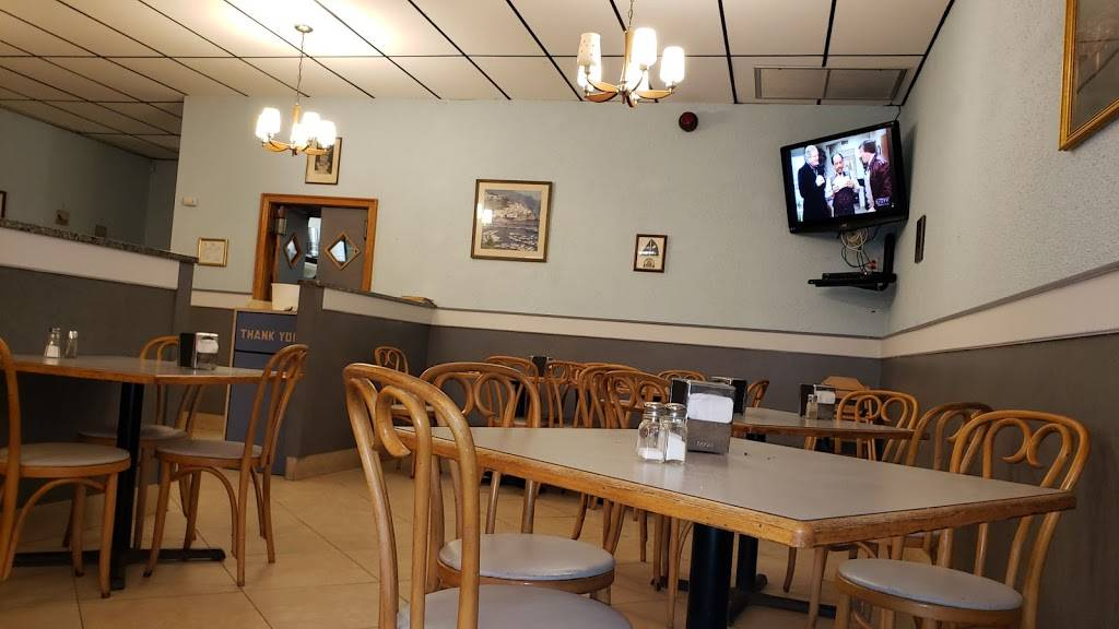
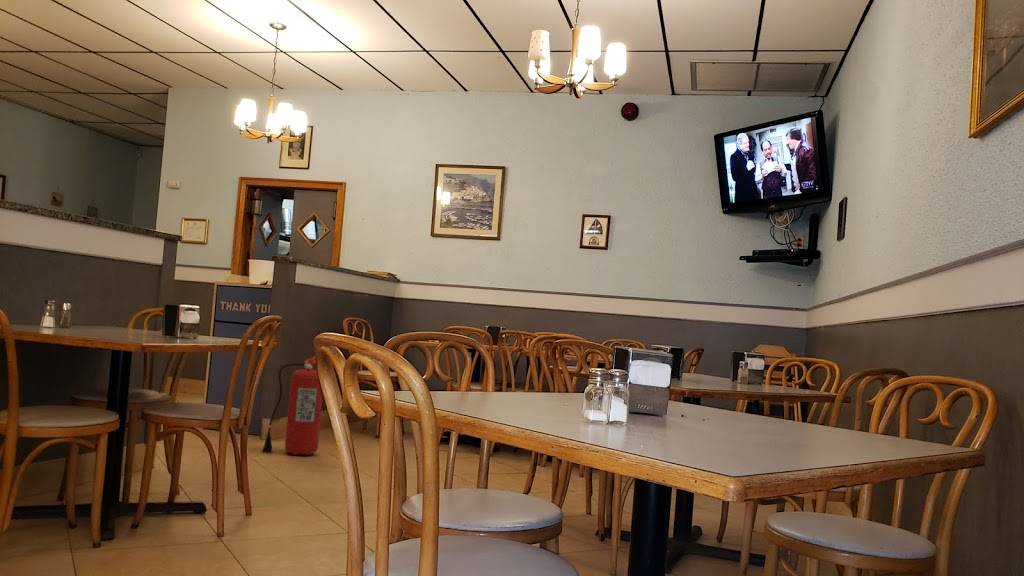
+ fire extinguisher (297, 401)
